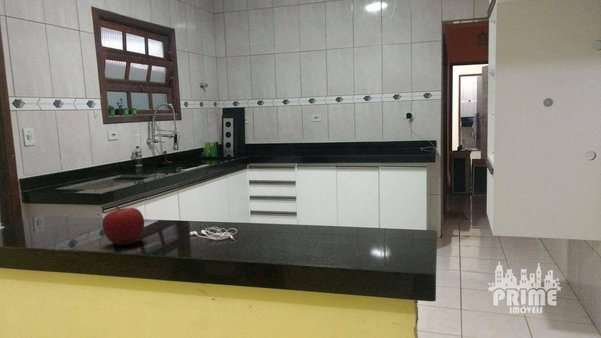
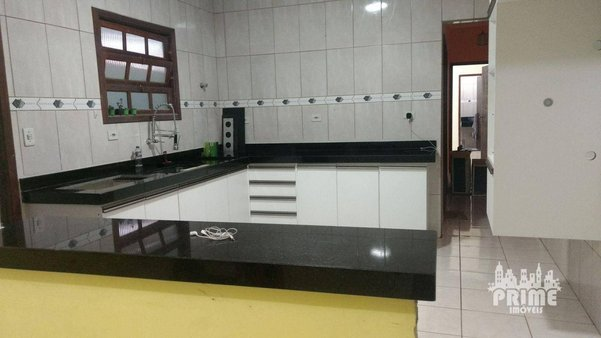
- fruit (123, 224)
